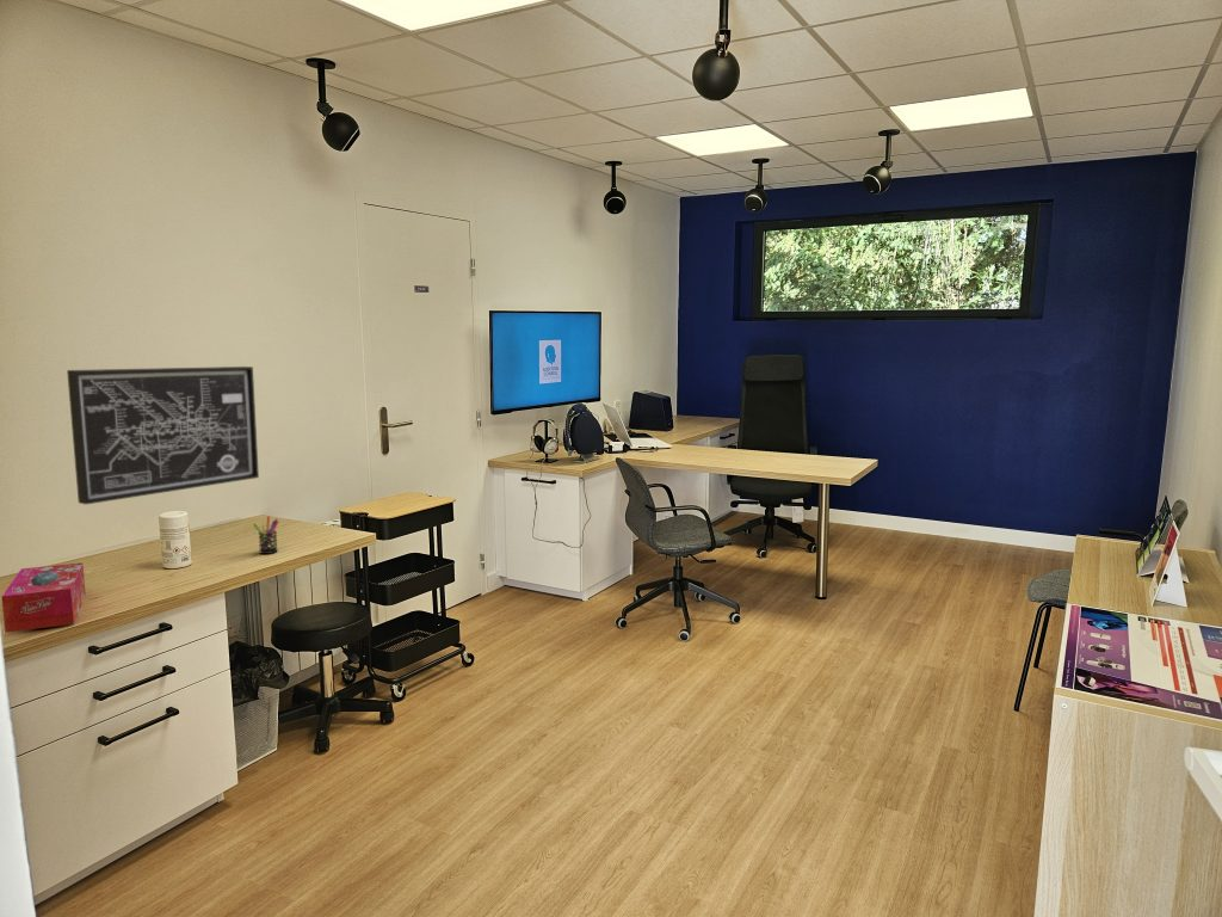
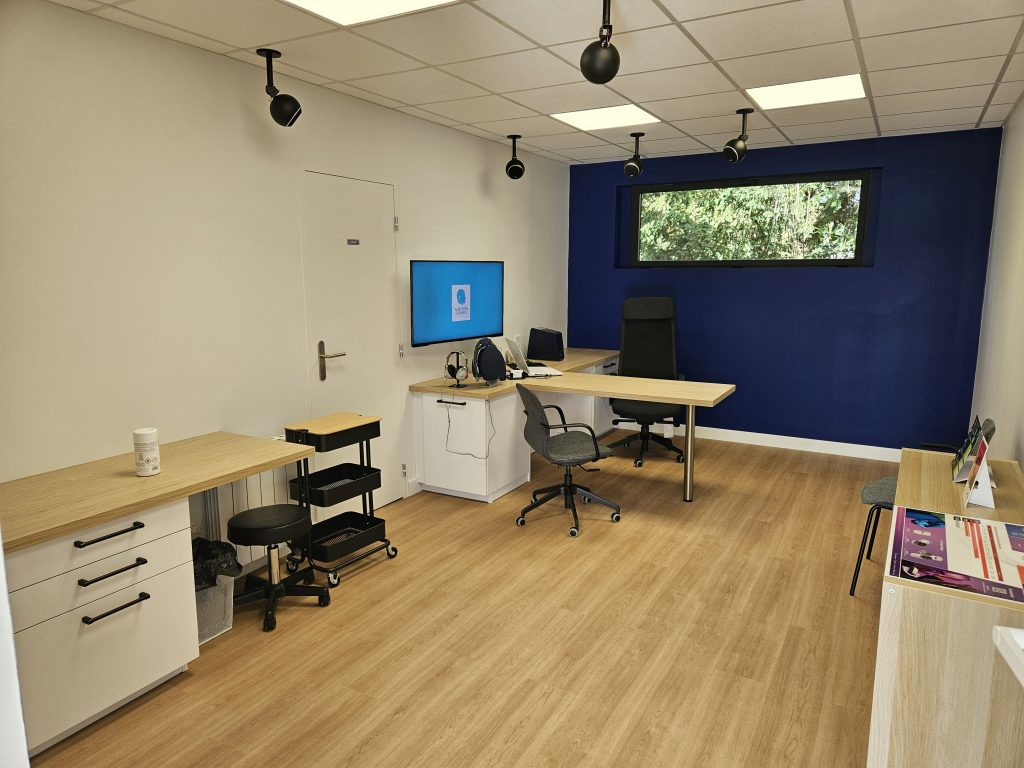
- wall art (172, 429)
- tissue box (47, 595)
- pen holder (265, 534)
